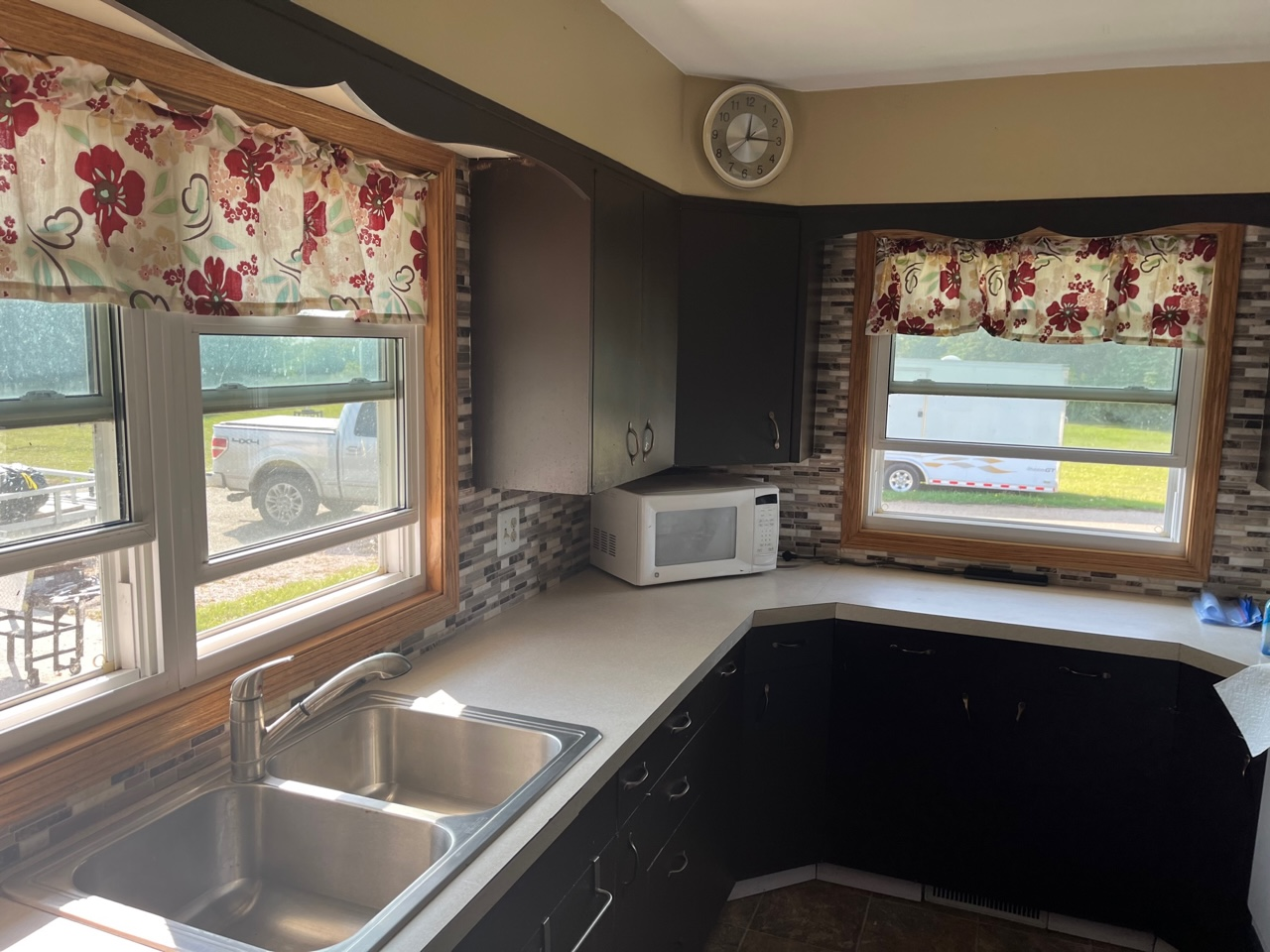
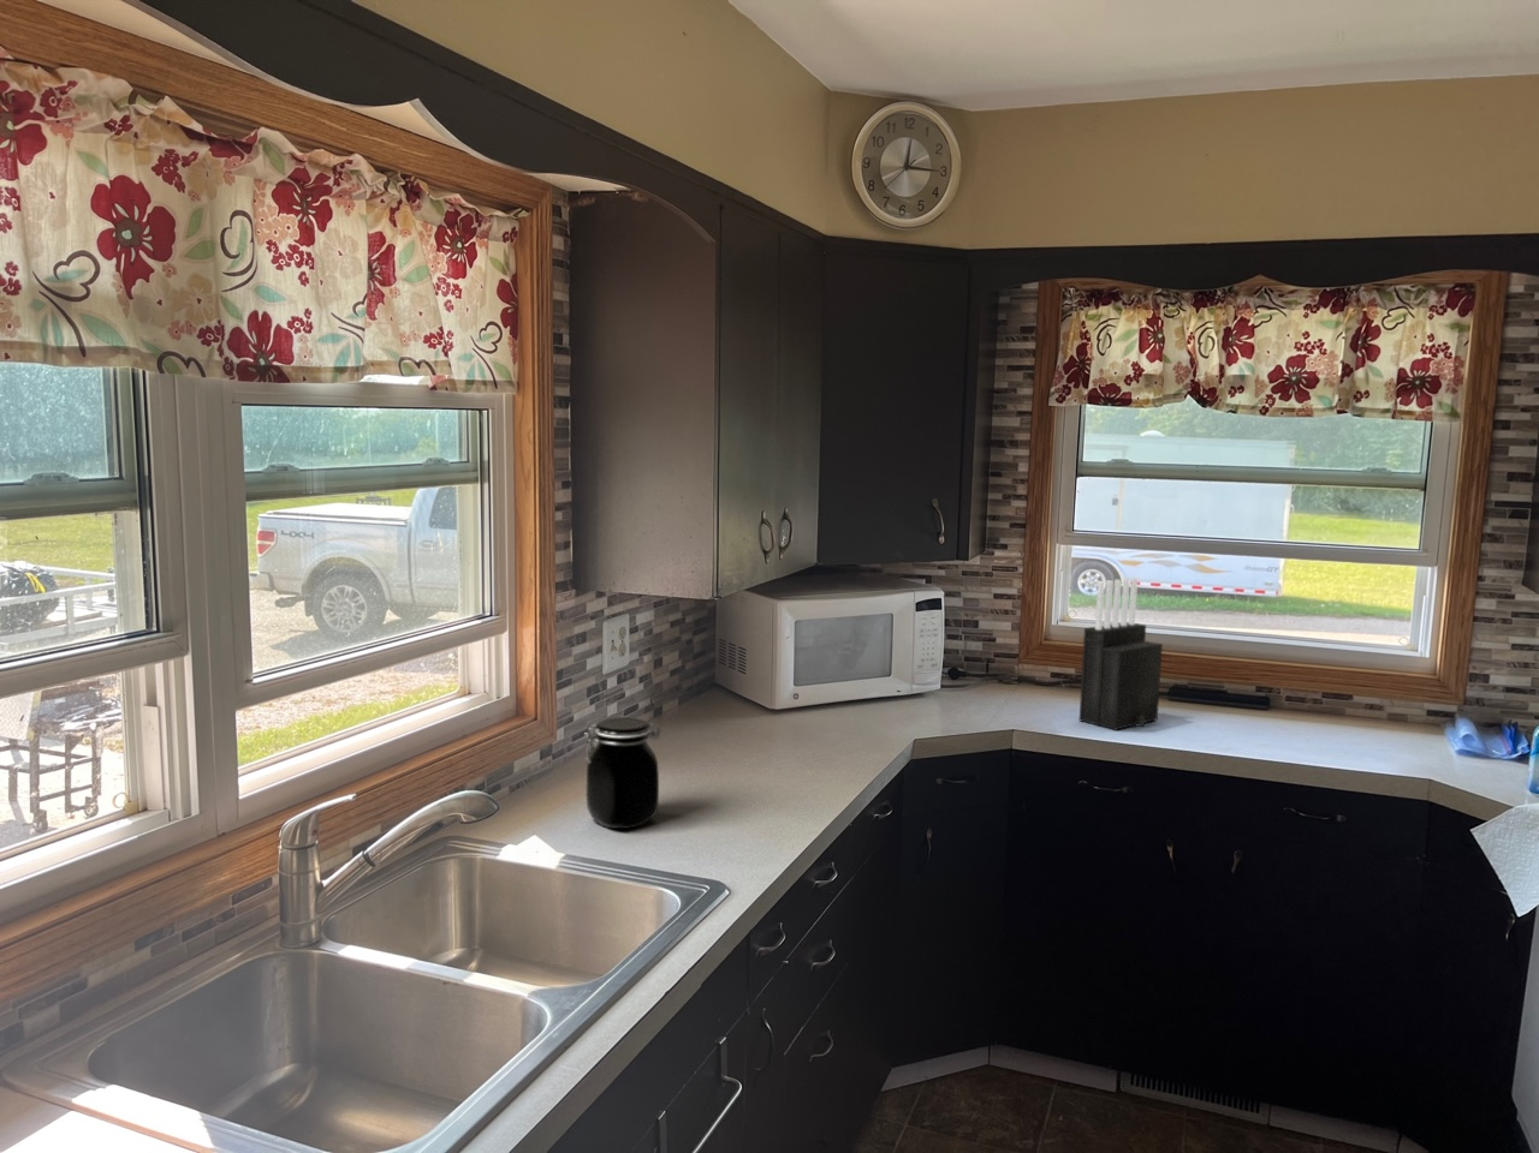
+ knife block (1127, 650)
+ jar (622, 773)
